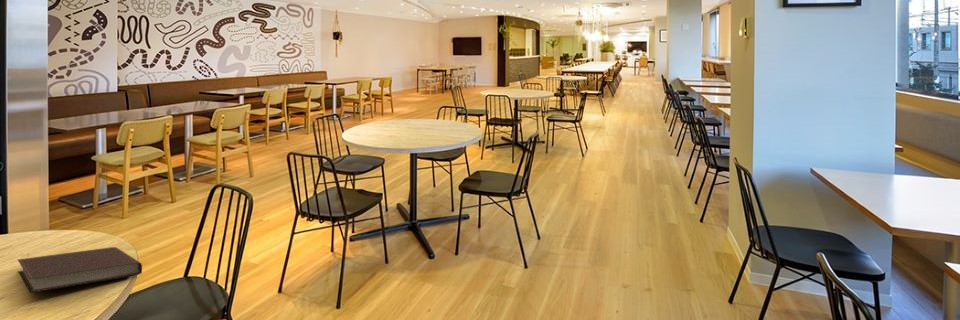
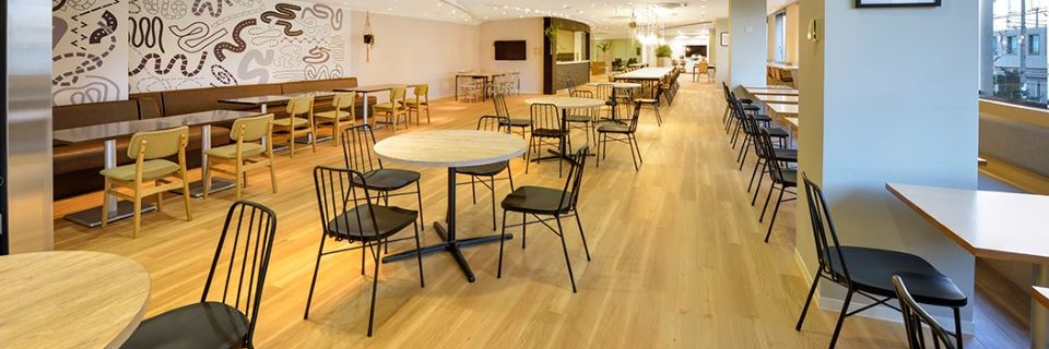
- notebook (79, 266)
